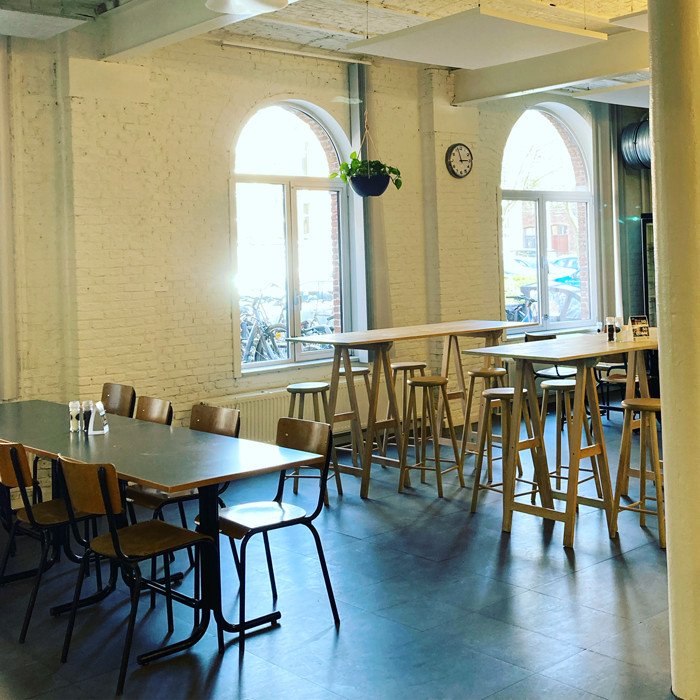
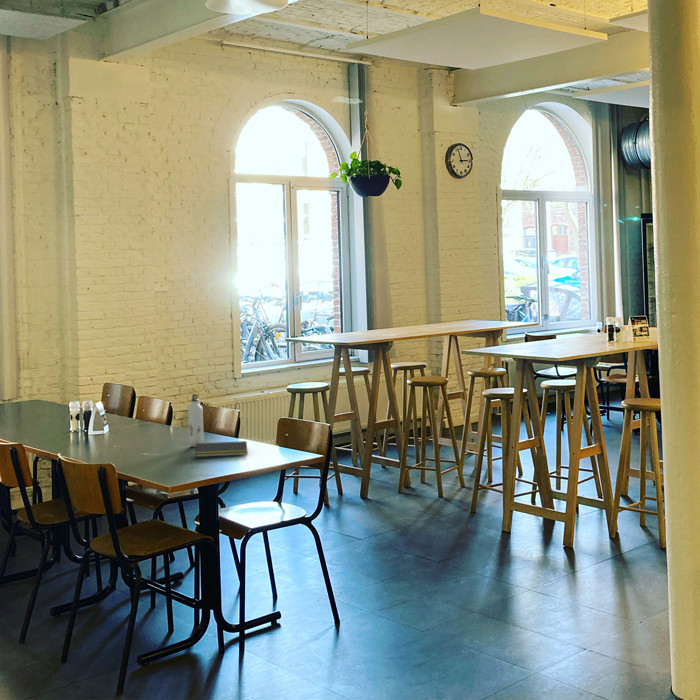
+ water bottle (195, 419)
+ notepad (221, 448)
